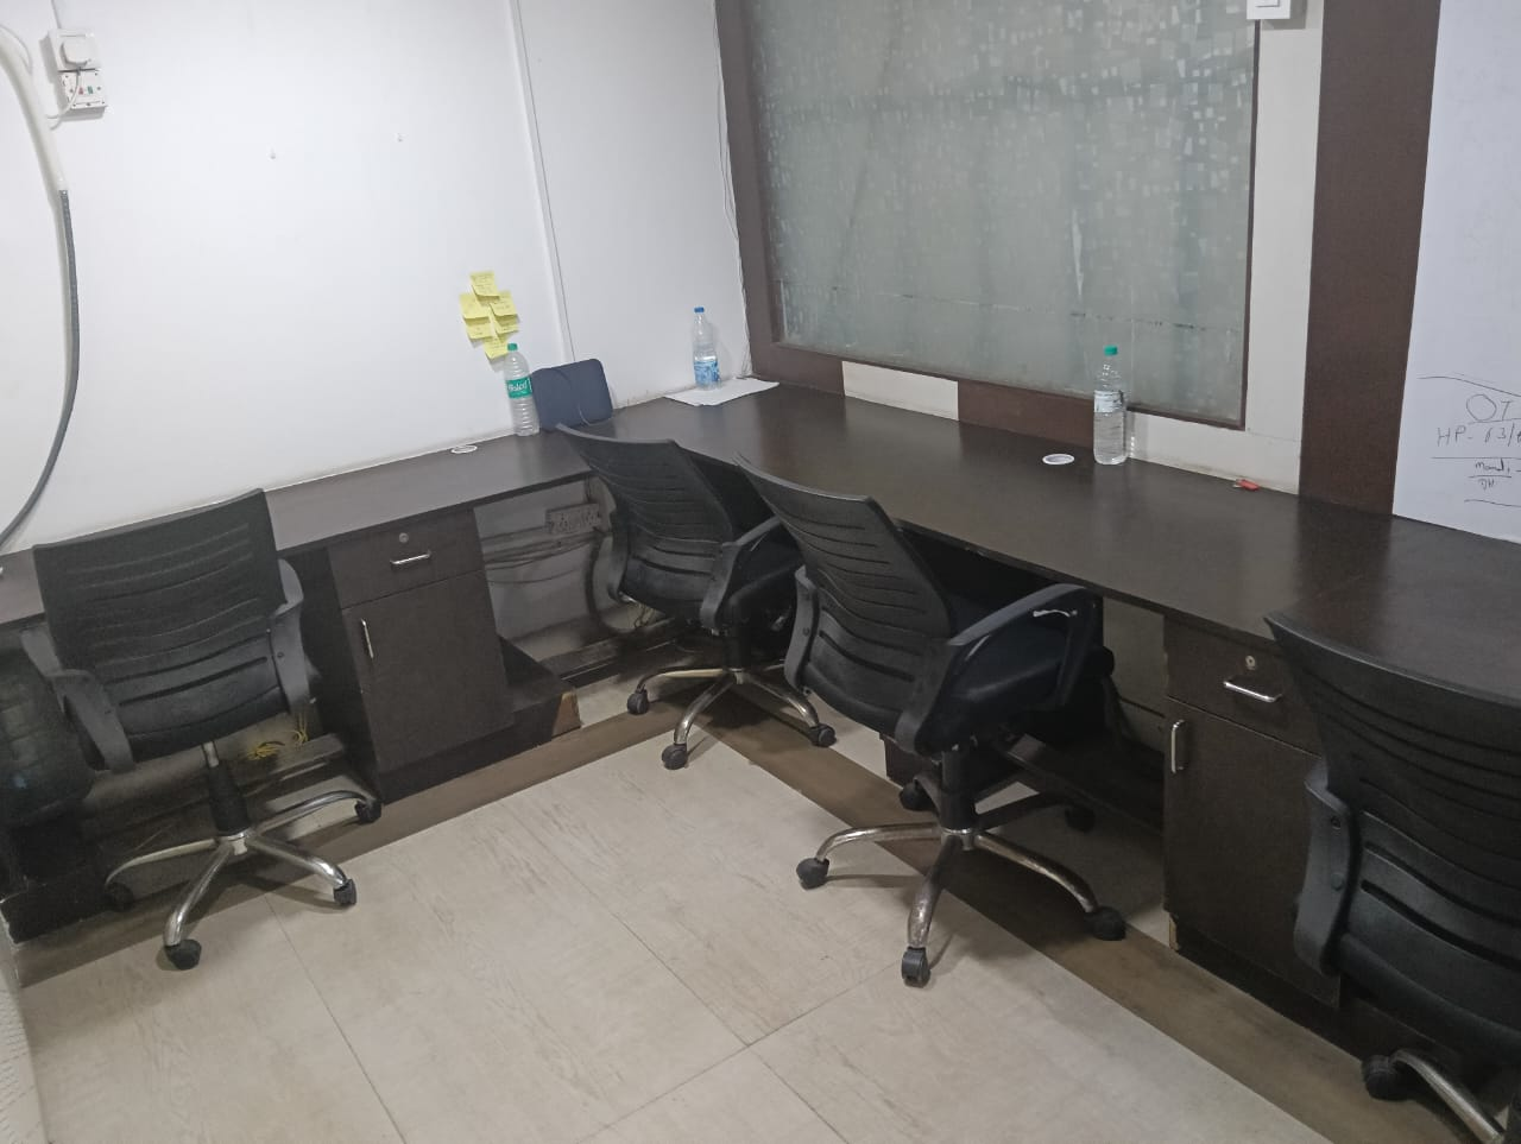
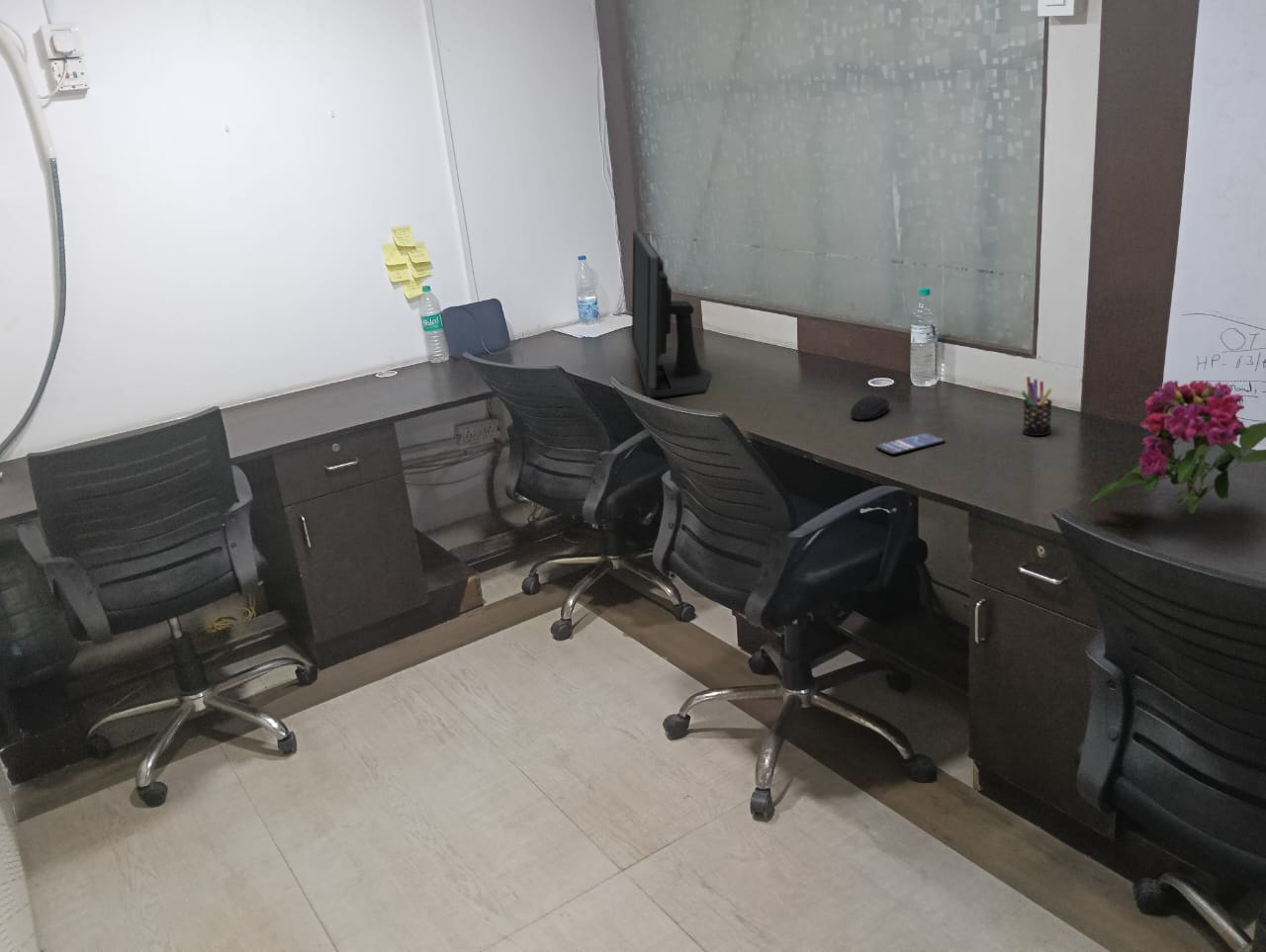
+ flower (1193, 453)
+ monitor (670, 310)
+ pen holder (1034, 405)
+ computer mouse (869, 405)
+ smartphone (910, 443)
